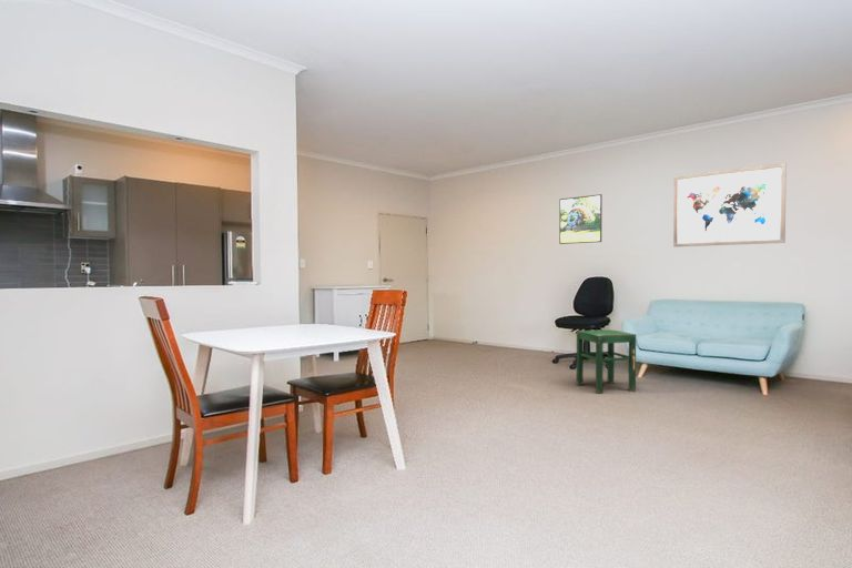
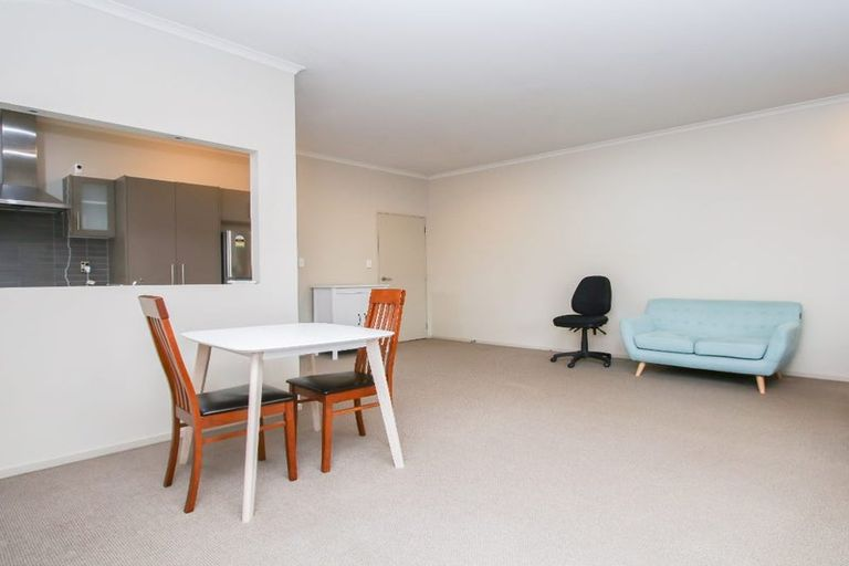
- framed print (579, 220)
- stool (605, 359)
- wall art (726, 207)
